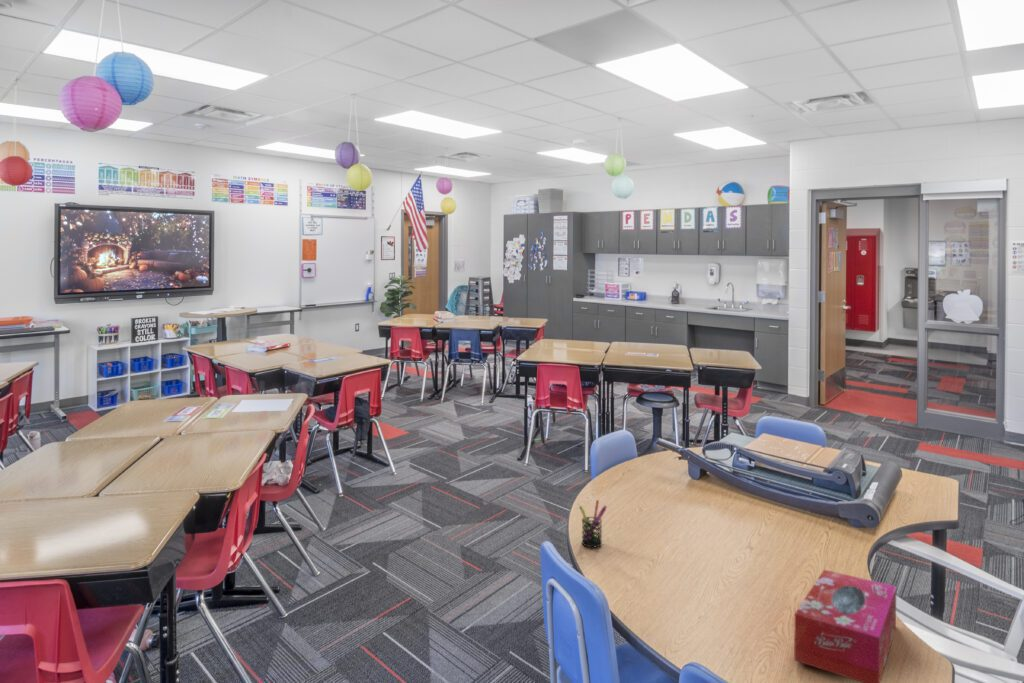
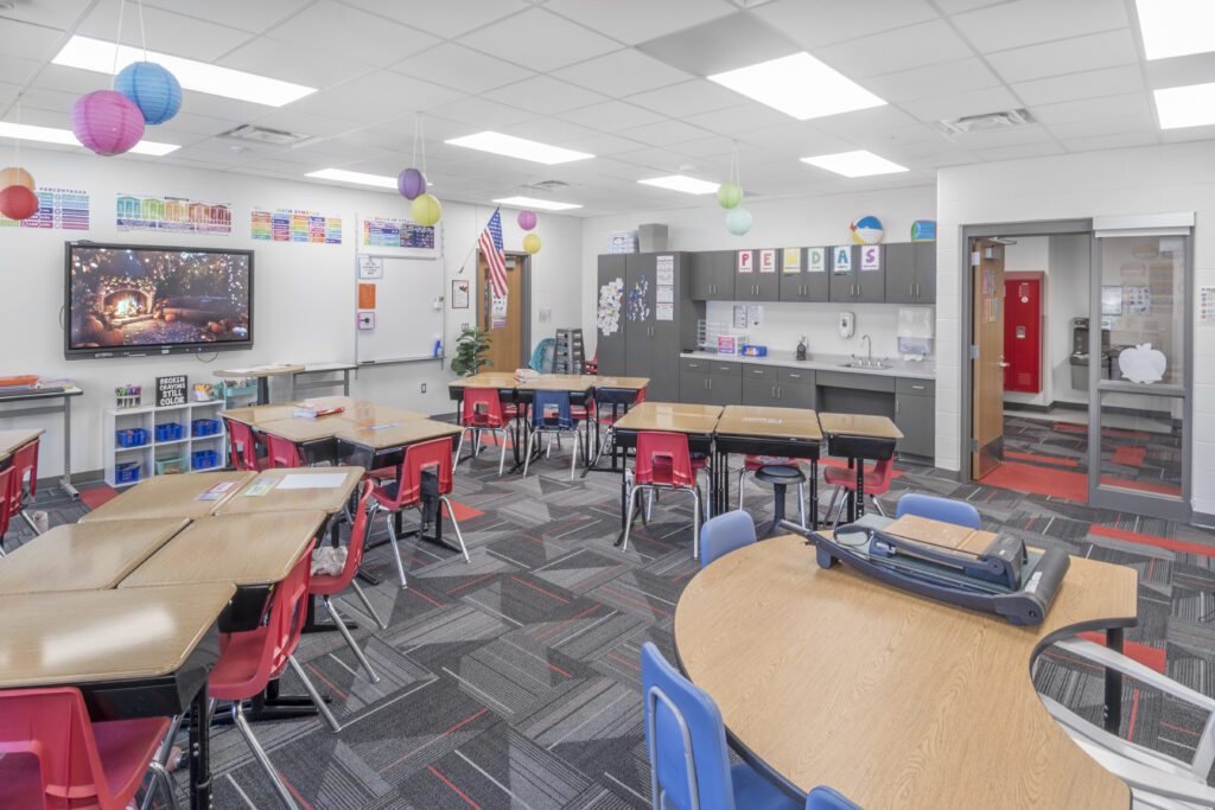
- tissue box (847, 621)
- pen holder (590, 521)
